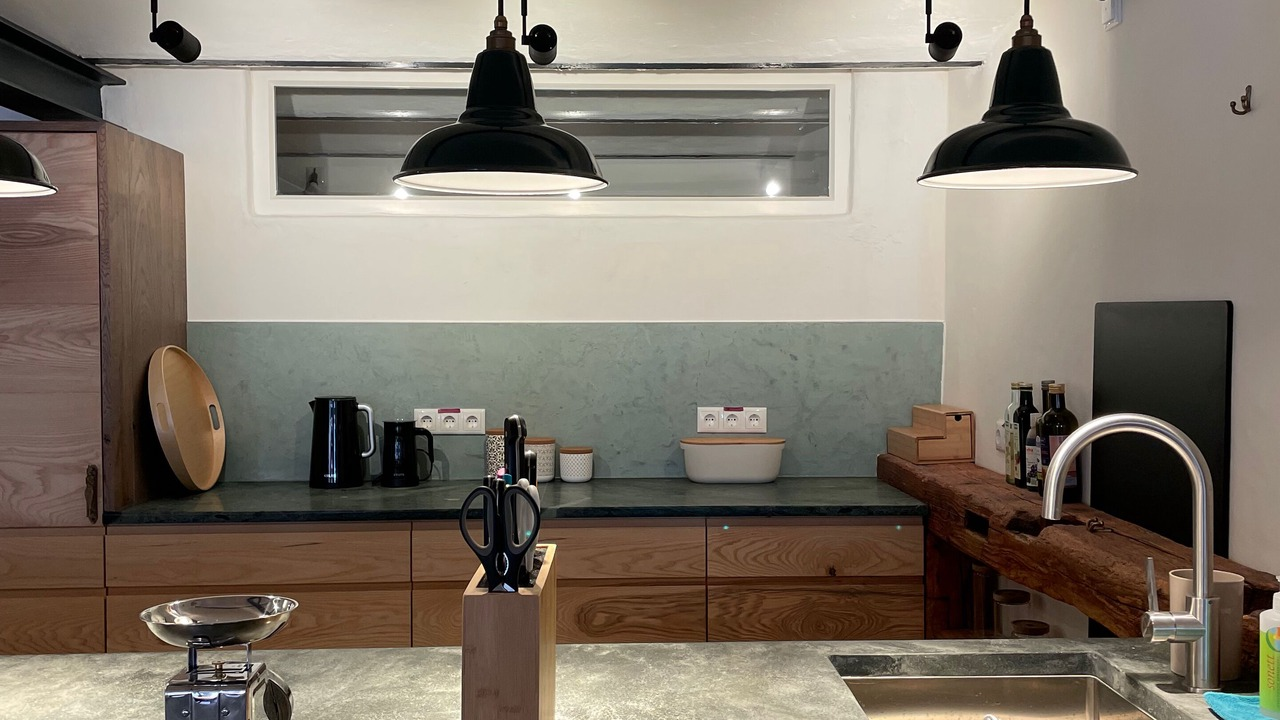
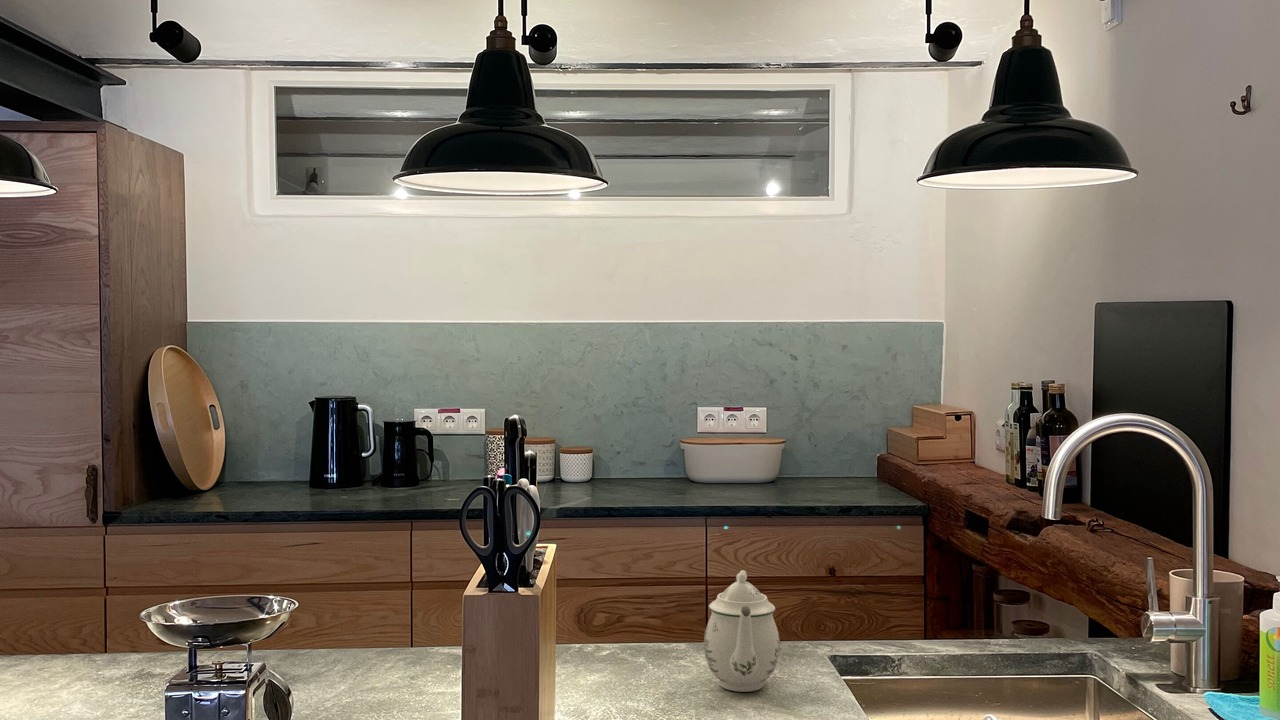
+ teapot (742, 628)
